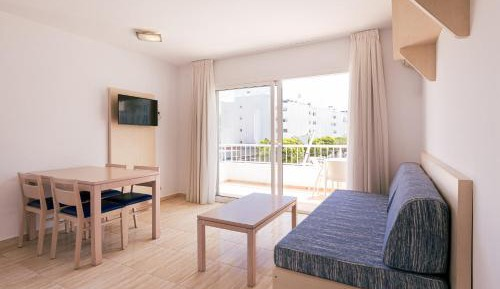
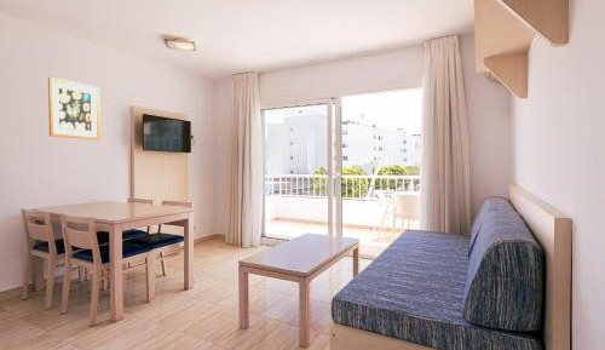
+ wall art (75, 110)
